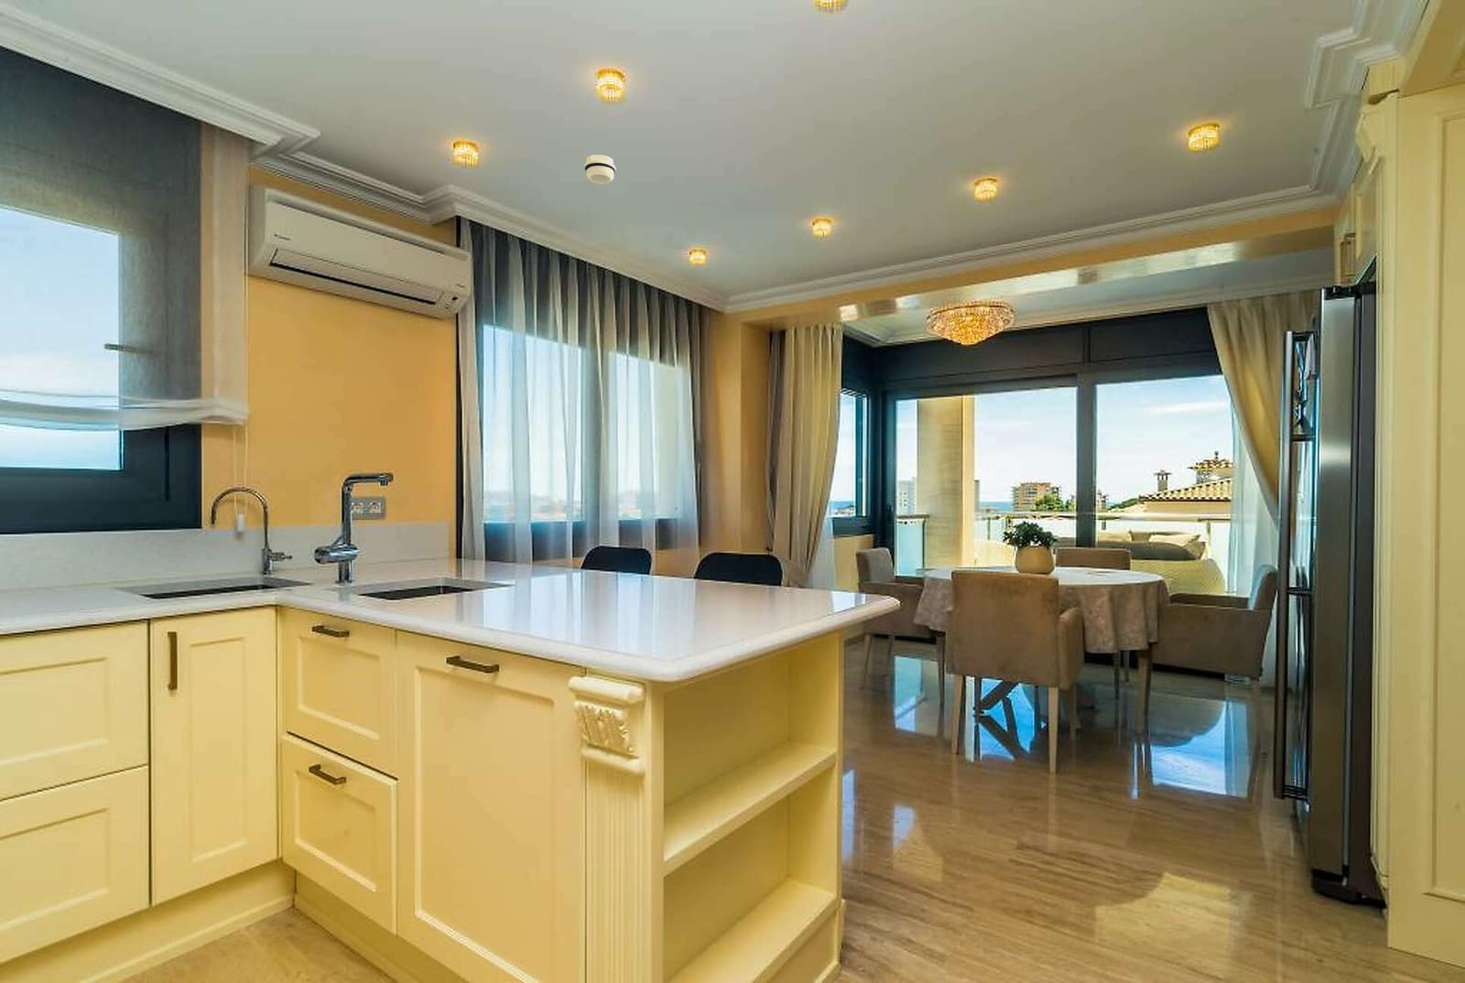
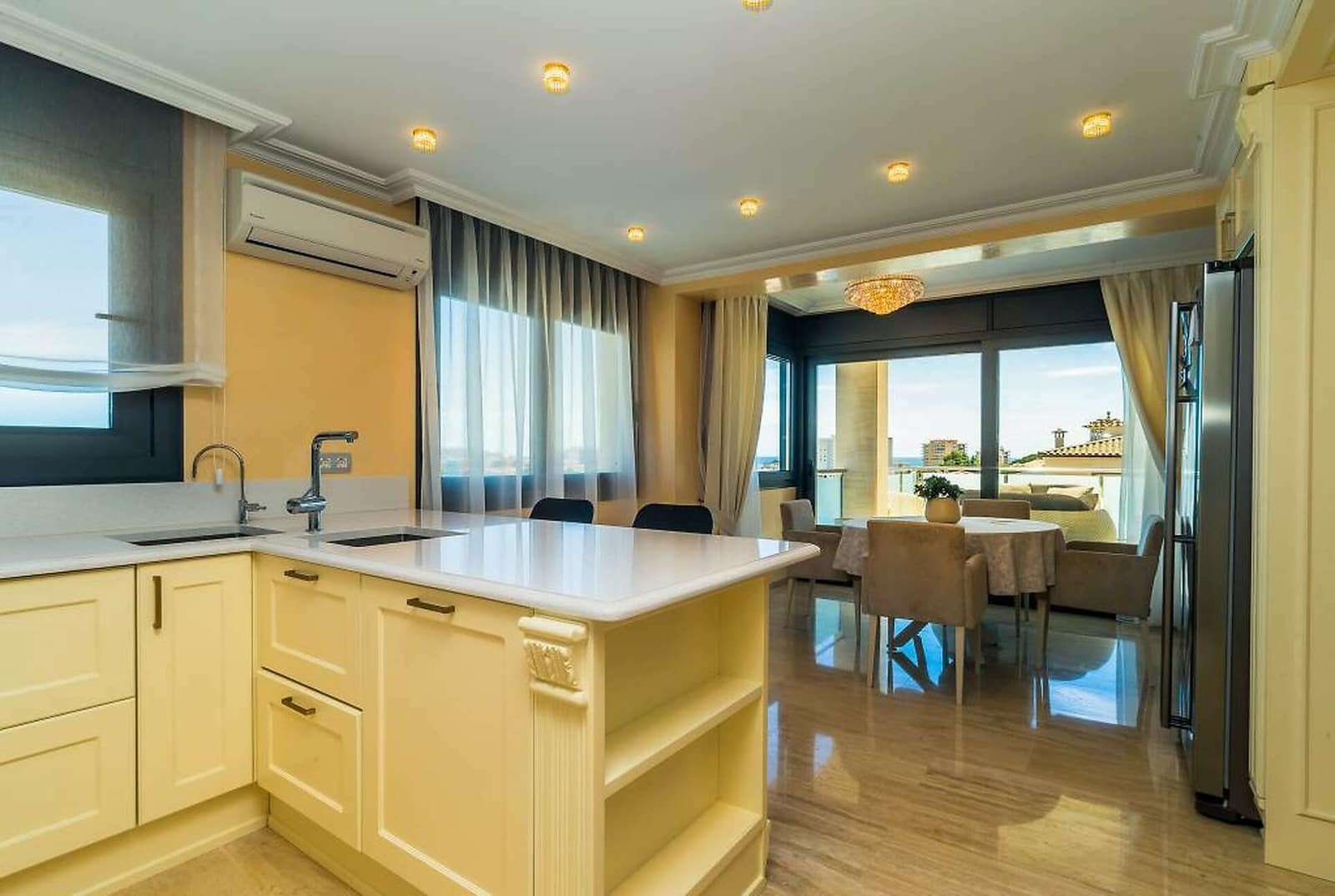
- smoke detector (600, 169)
